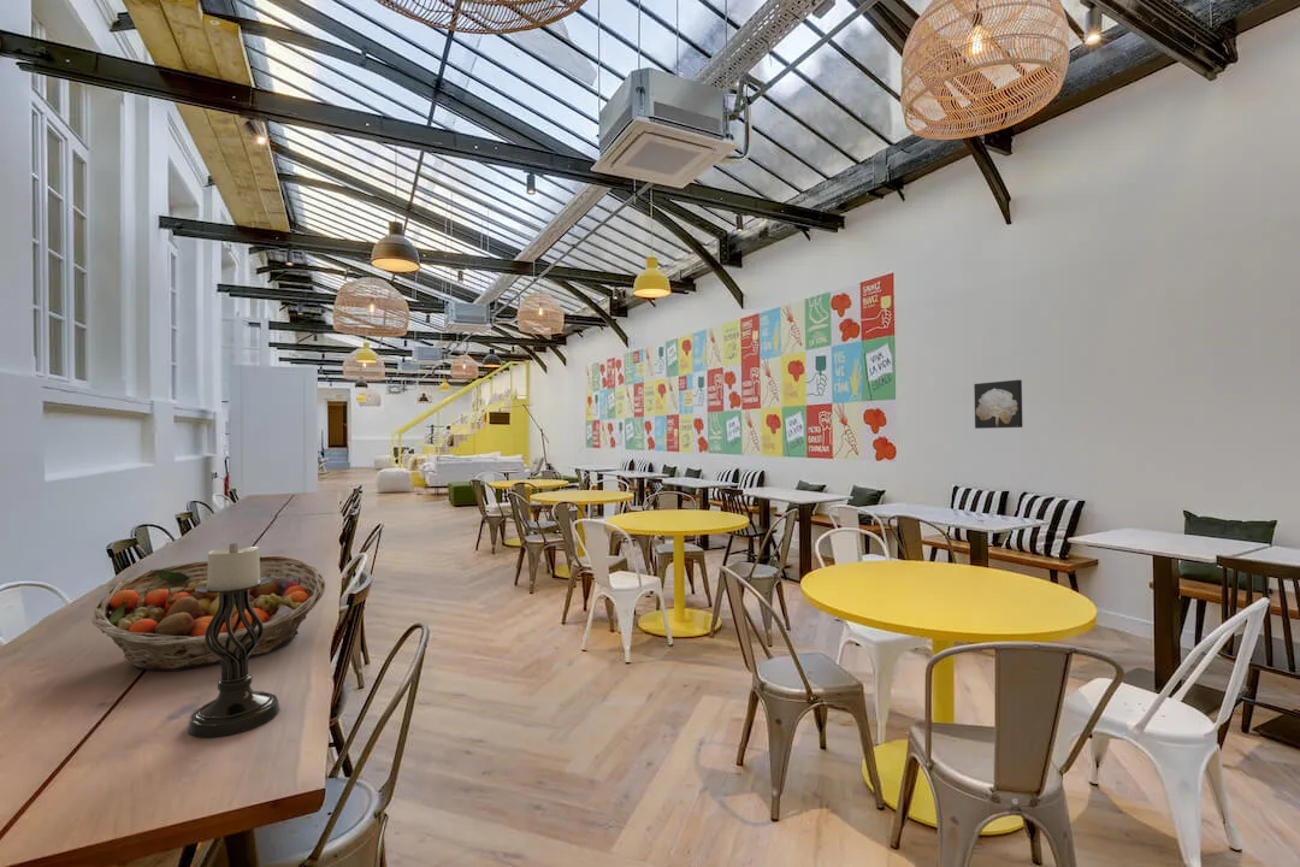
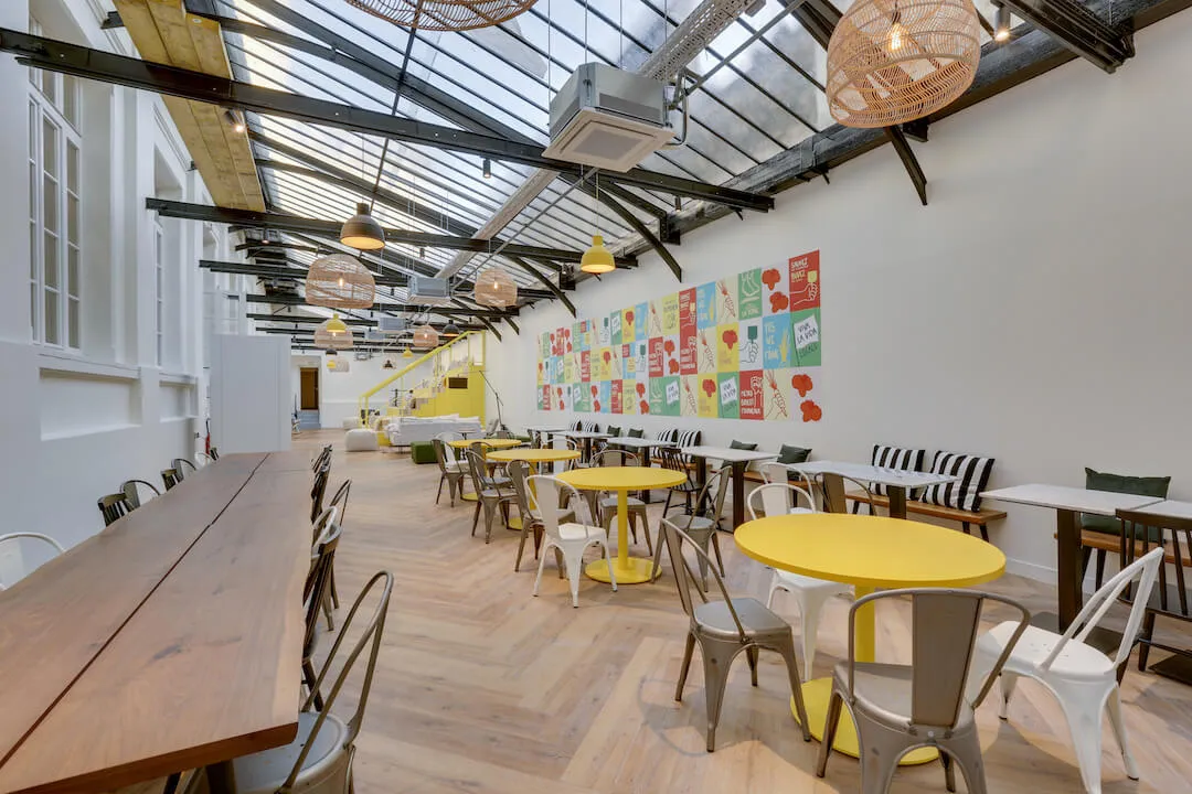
- wall art (997, 405)
- candle holder (234, 630)
- fruit basket (218, 606)
